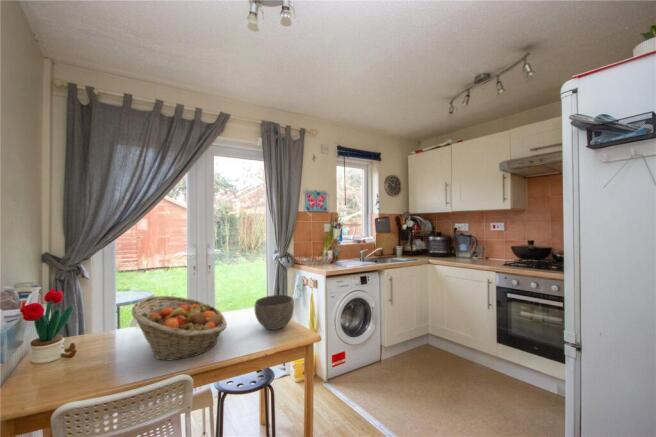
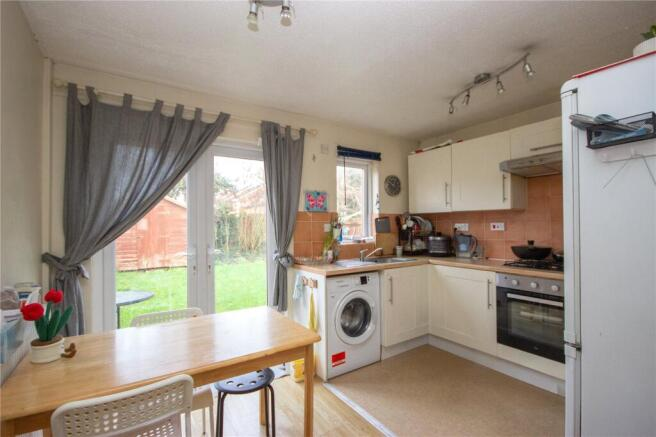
- bowl (274, 313)
- fruit basket (182, 321)
